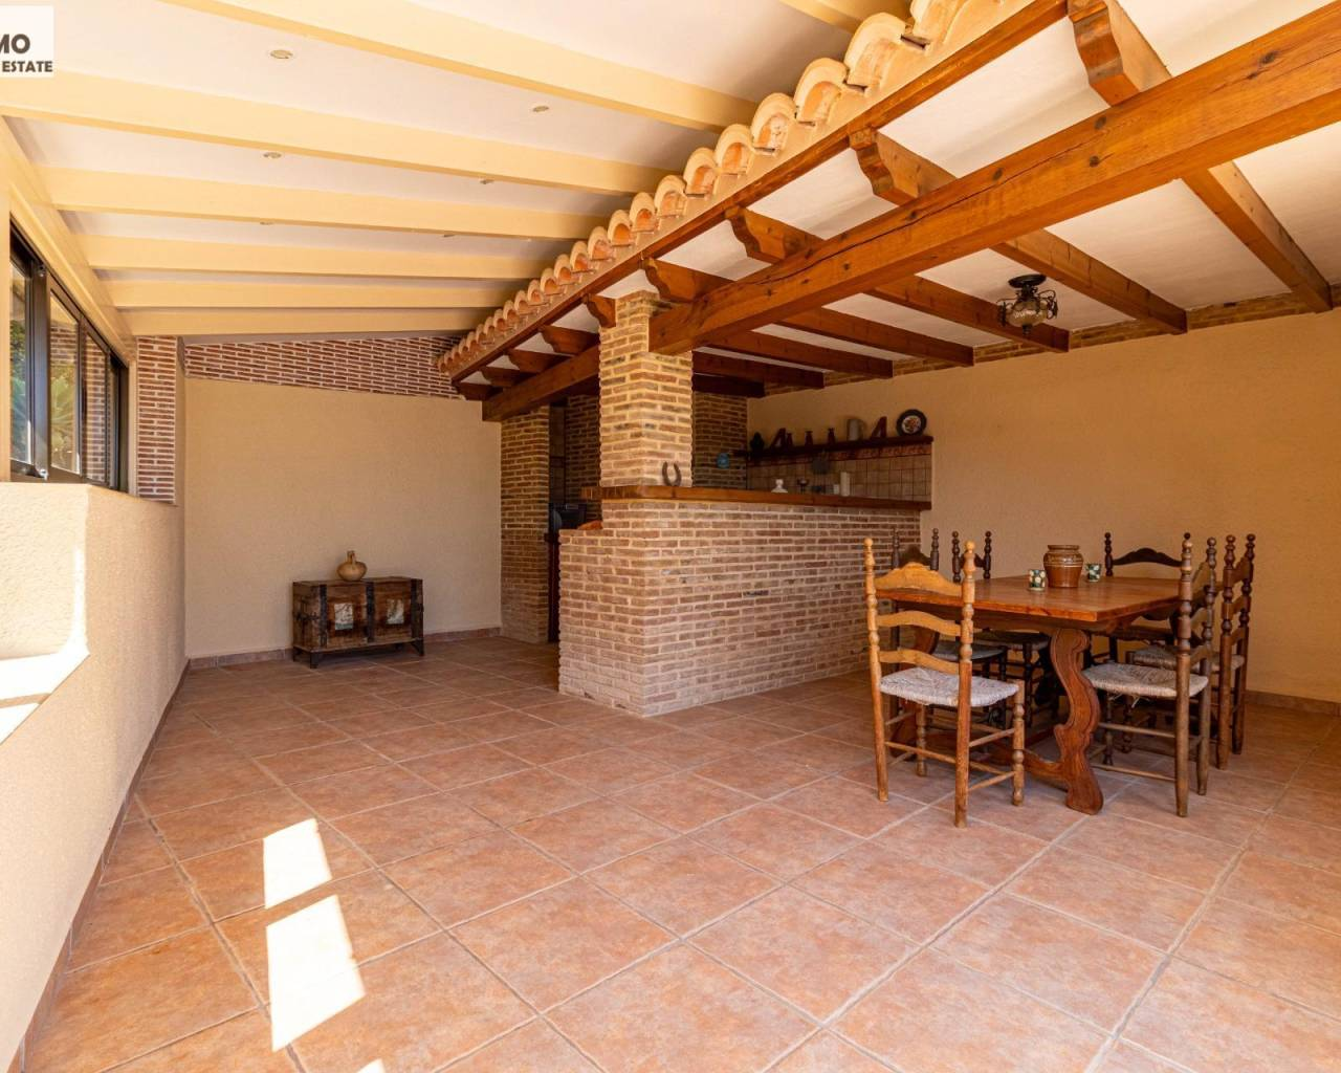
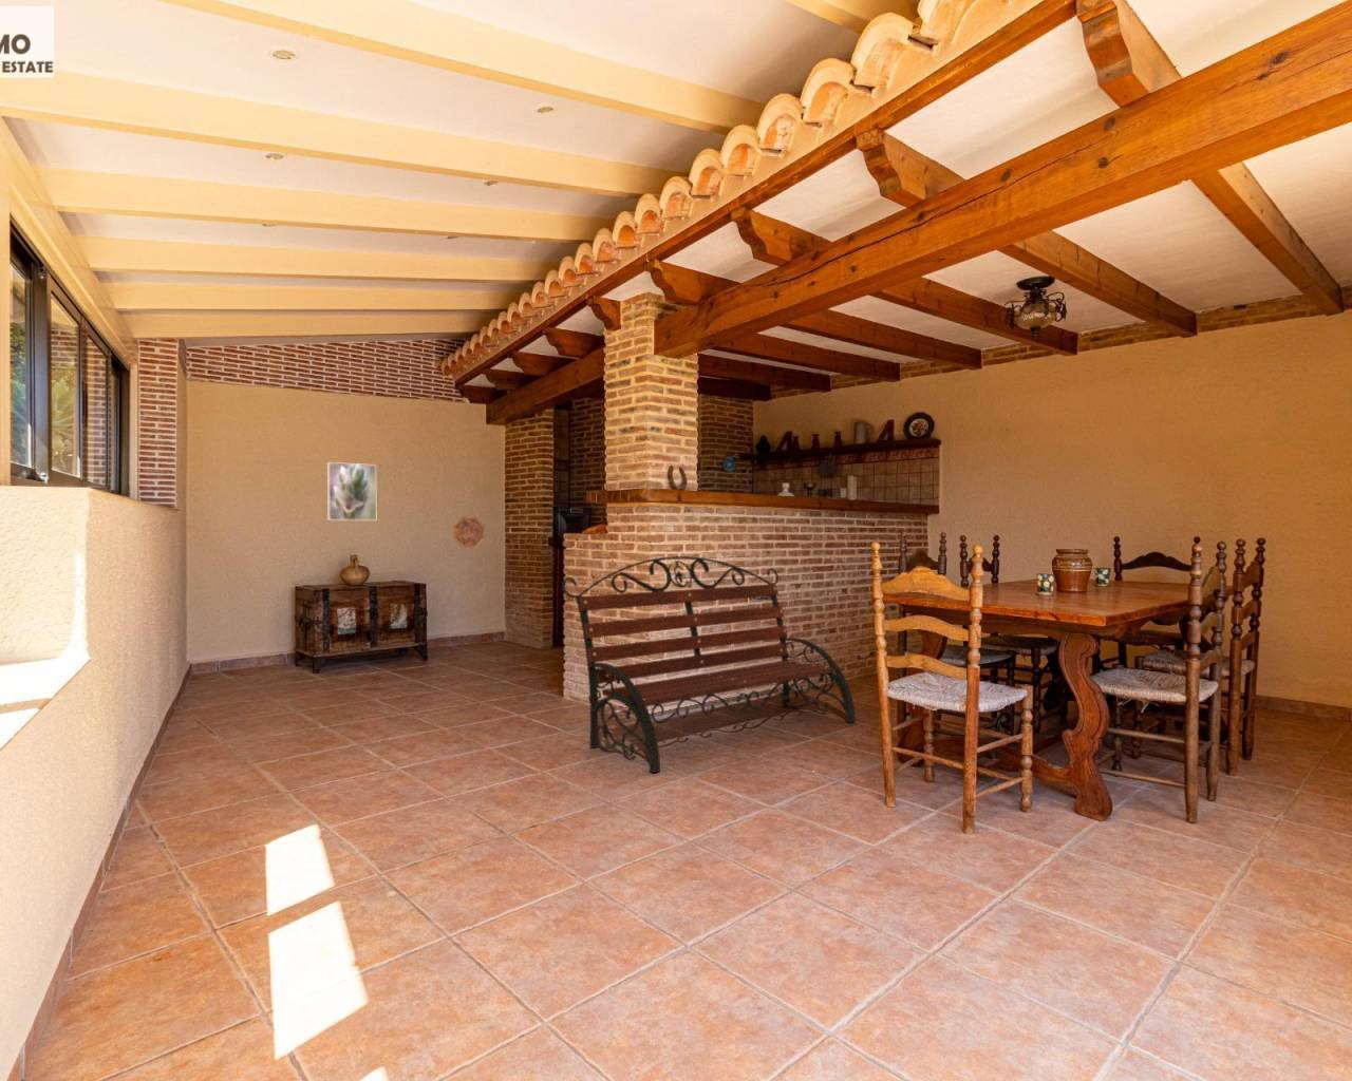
+ decorative platter (469, 532)
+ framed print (352, 492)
+ bench (717, 643)
